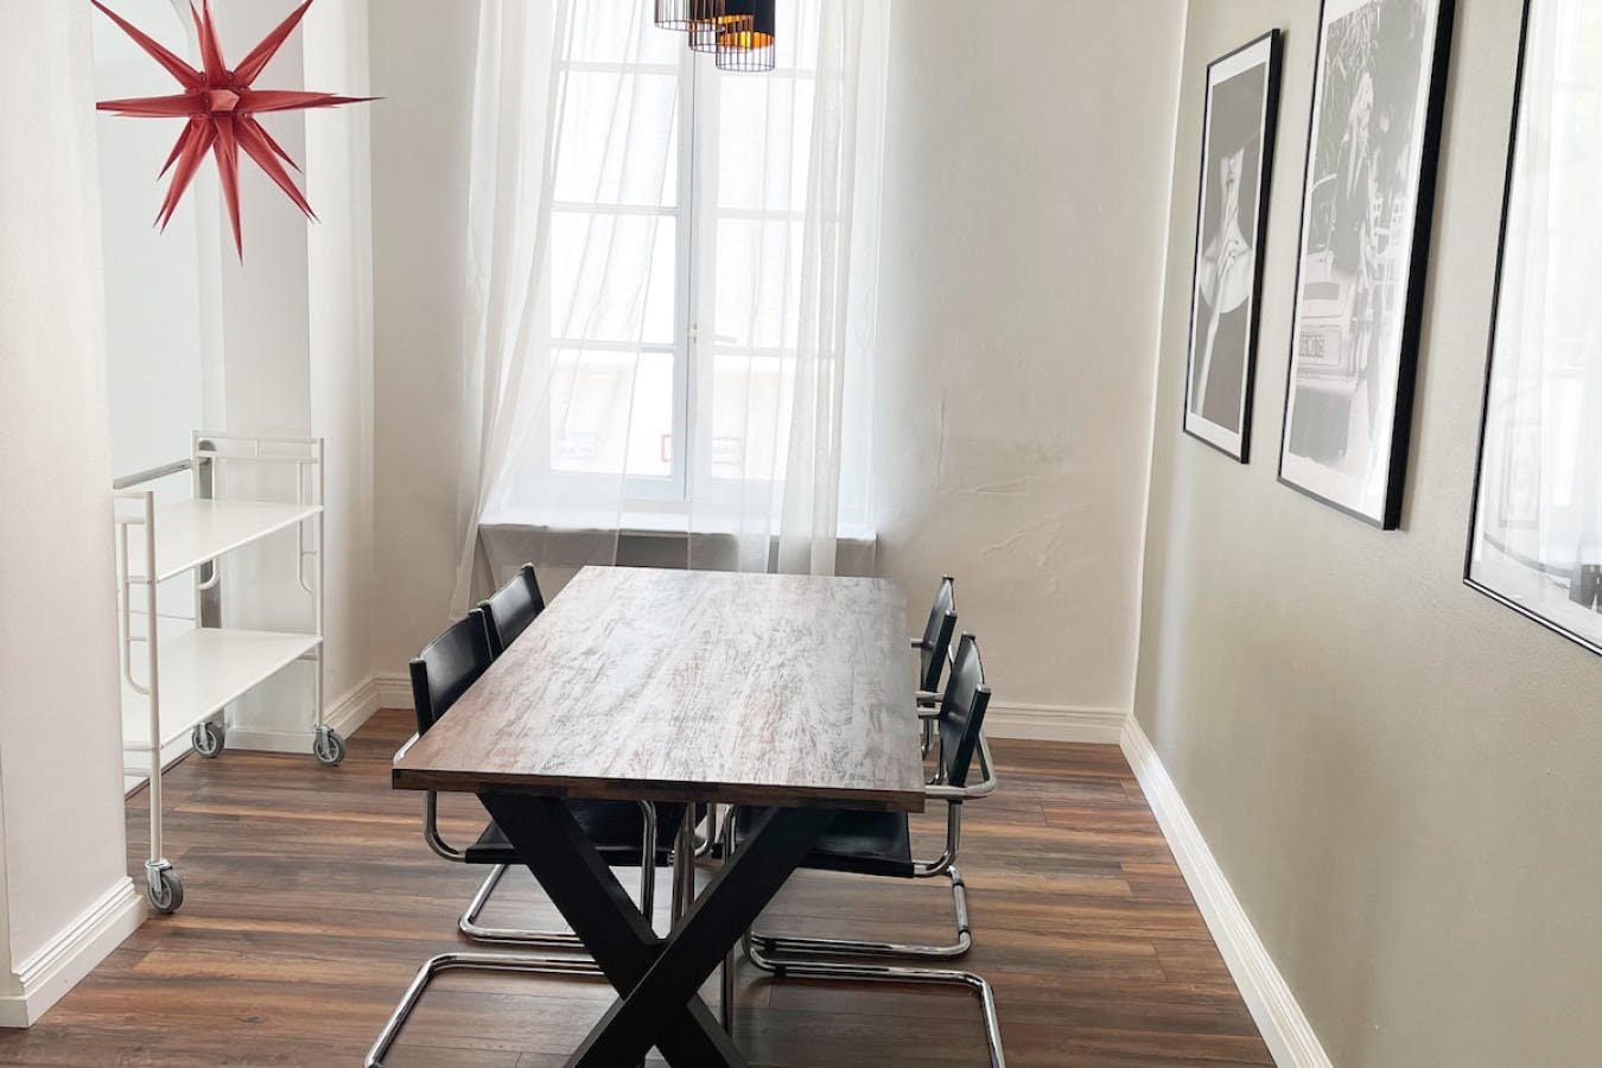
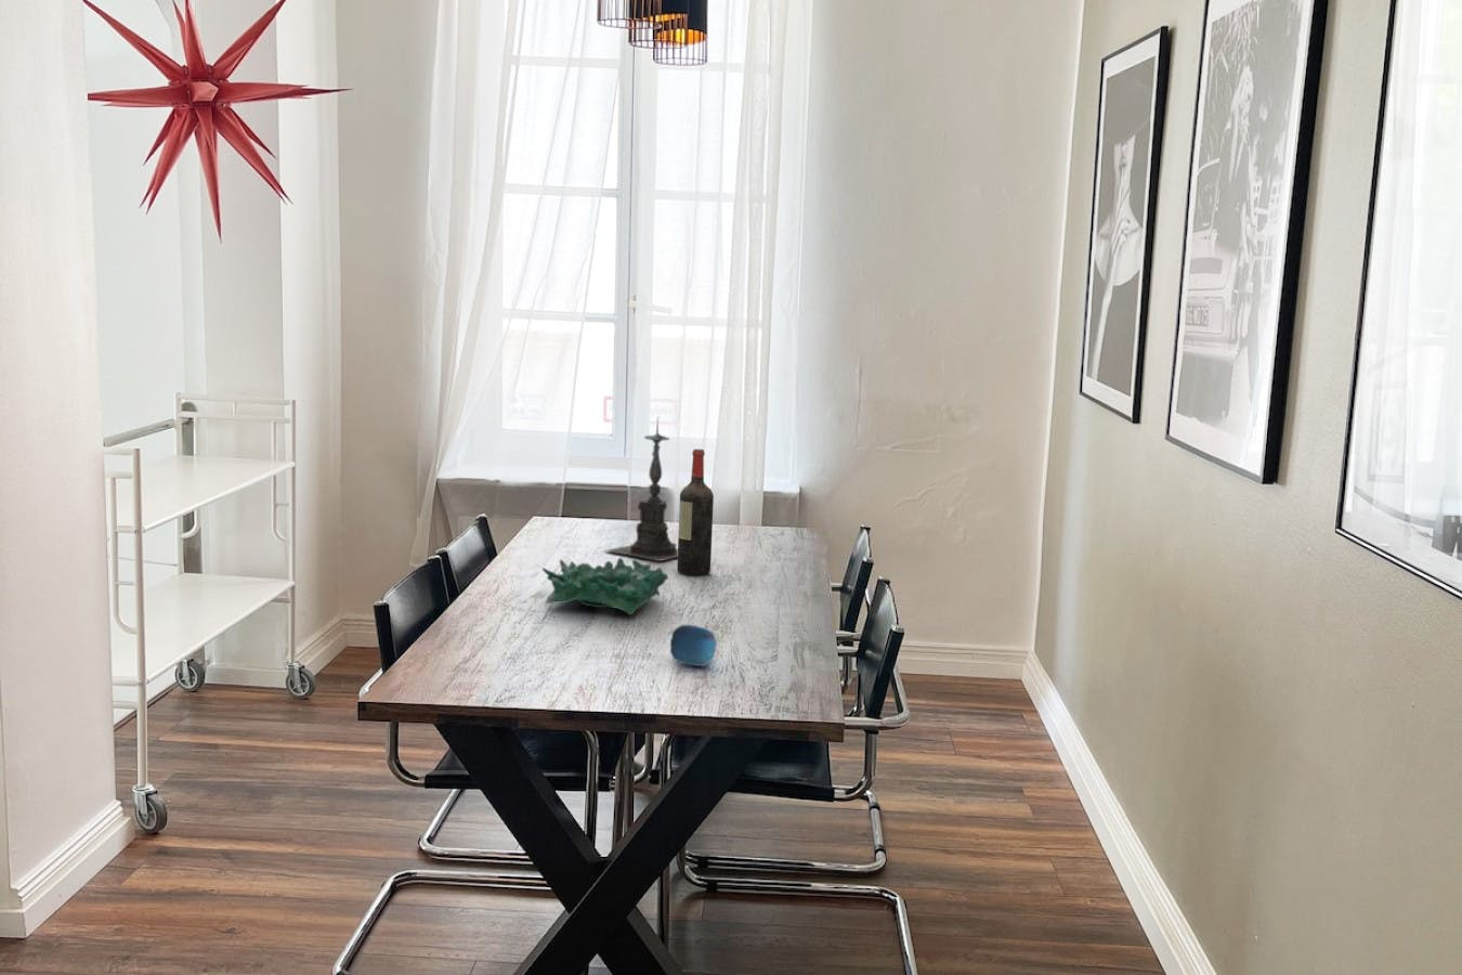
+ wine bottle (695, 511)
+ fruit (694, 644)
+ decorative bowl (605, 585)
+ candle holder (653, 484)
